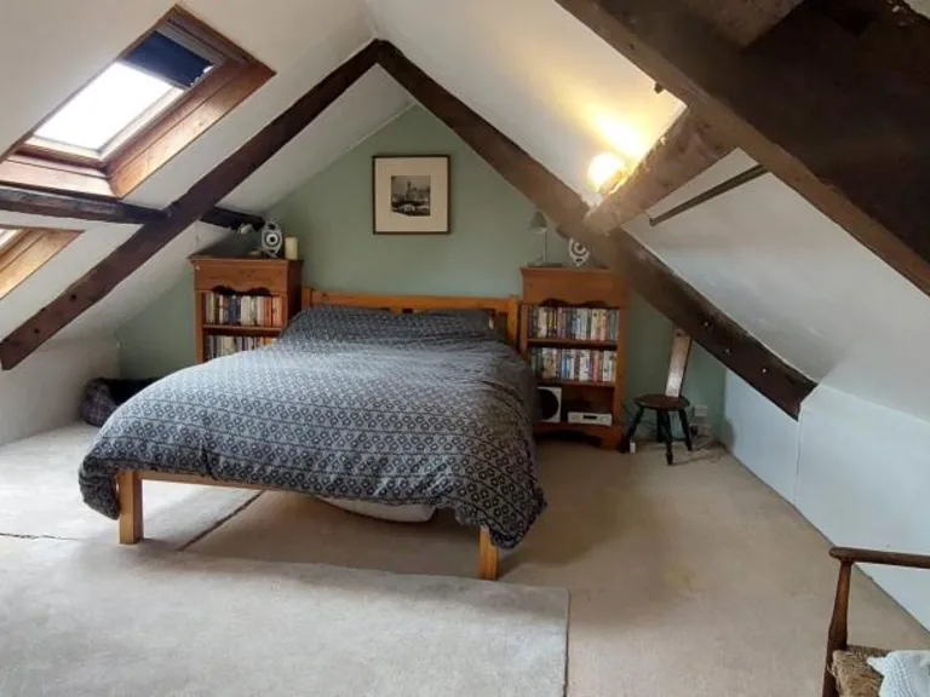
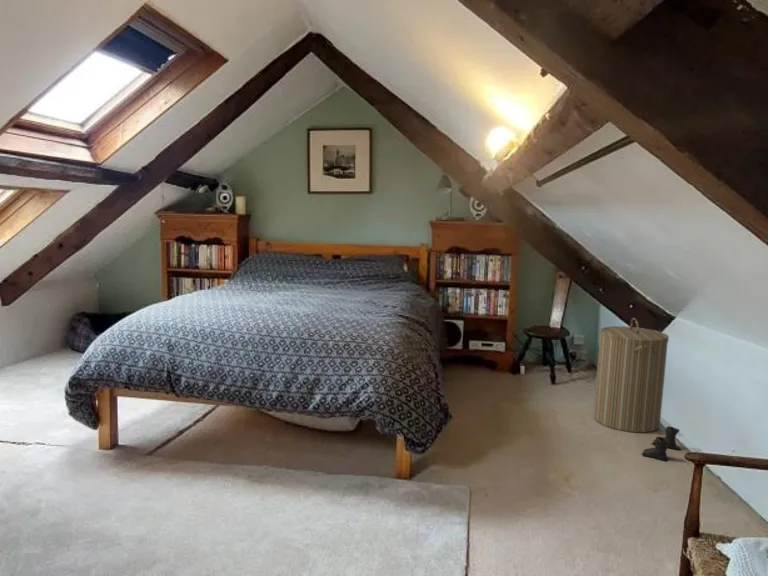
+ boots (661, 441)
+ laundry hamper (630, 370)
